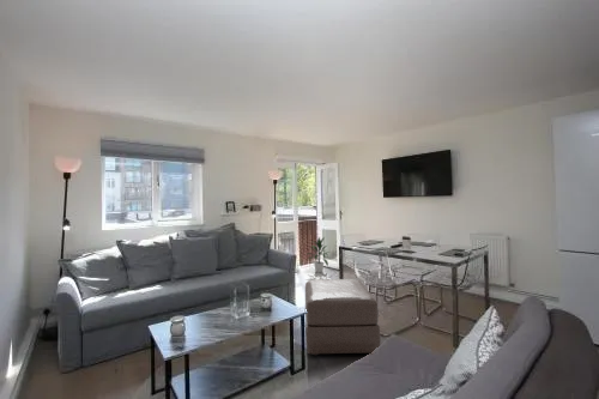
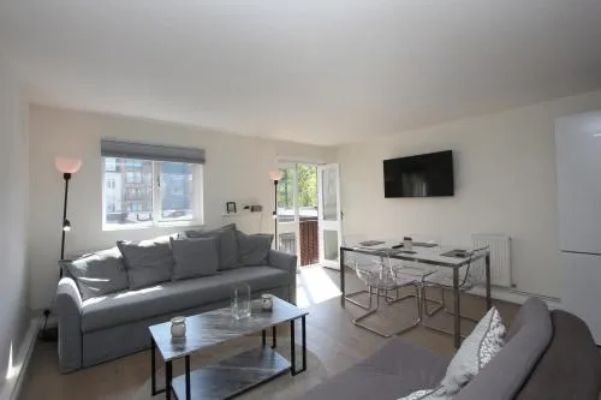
- indoor plant (319, 254)
- ottoman (338, 312)
